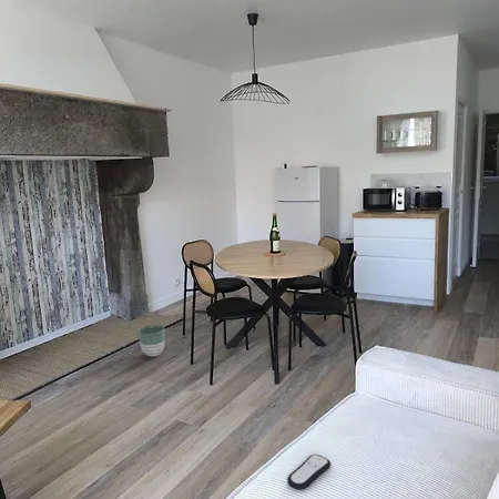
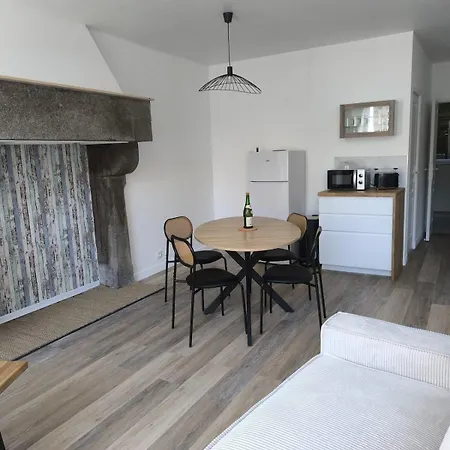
- planter (152, 342)
- remote control (308, 471)
